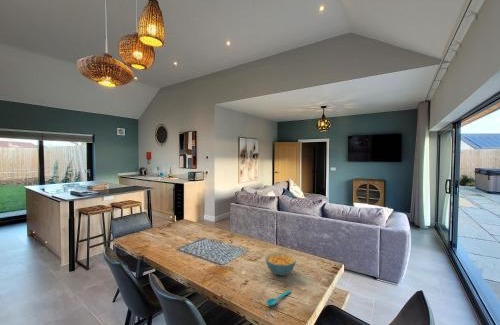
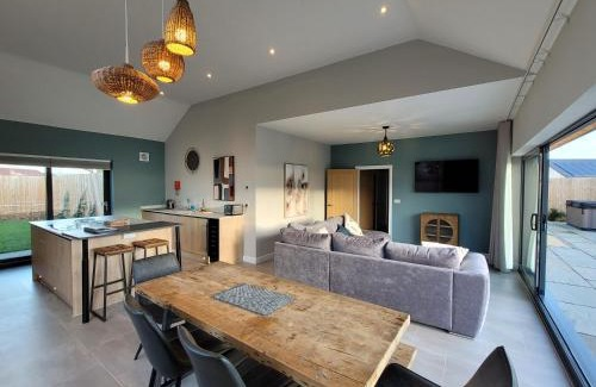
- spoon (279, 297)
- cereal bowl (280, 265)
